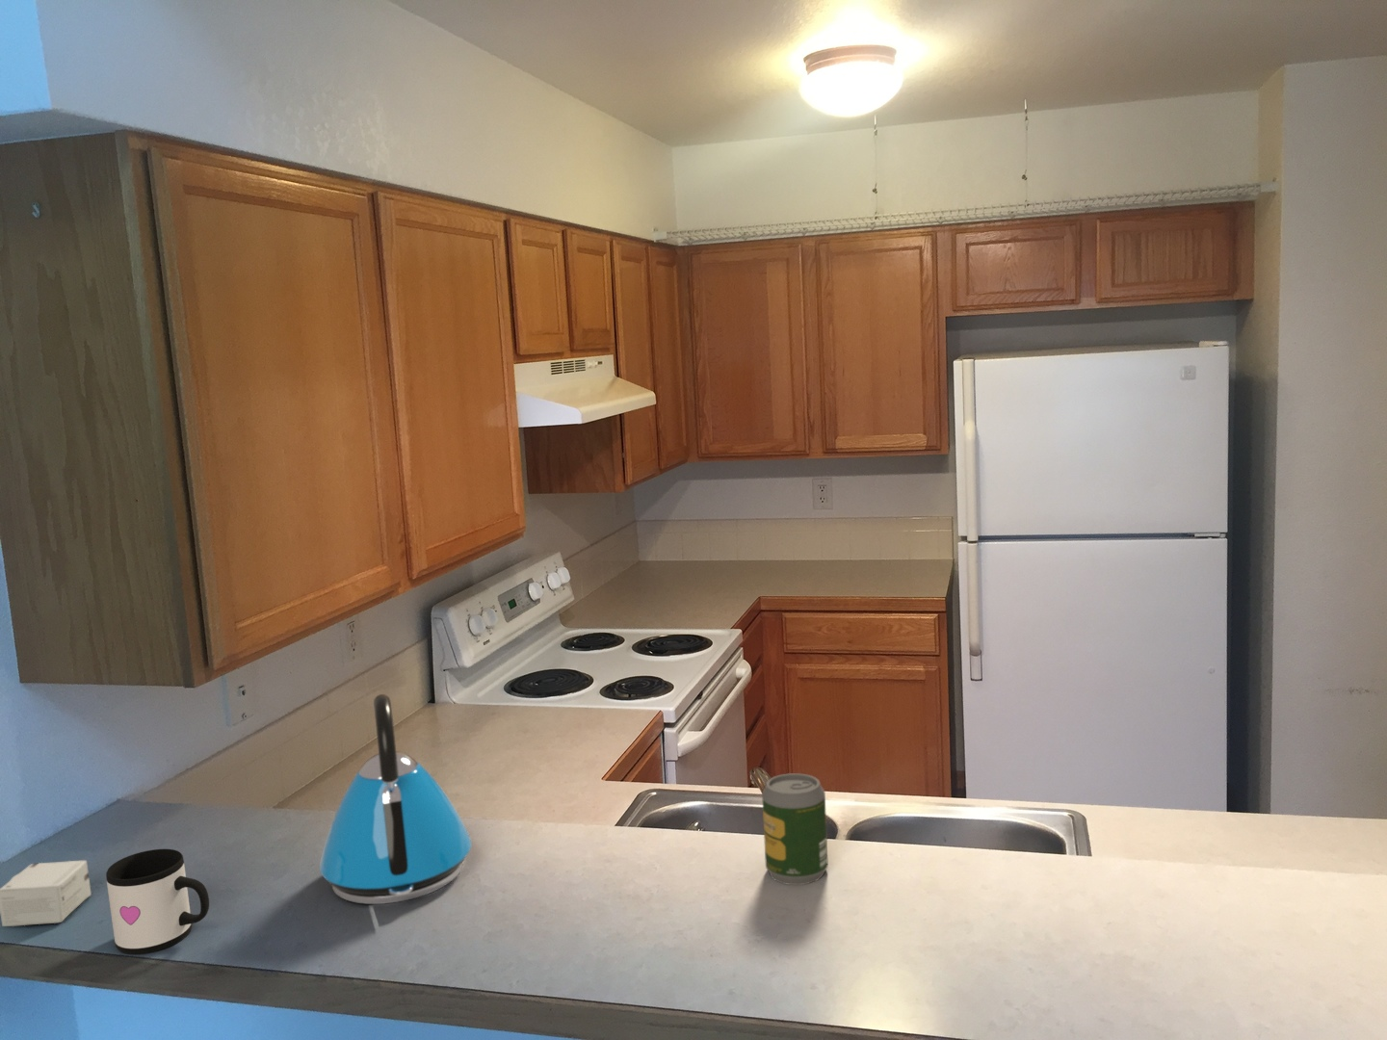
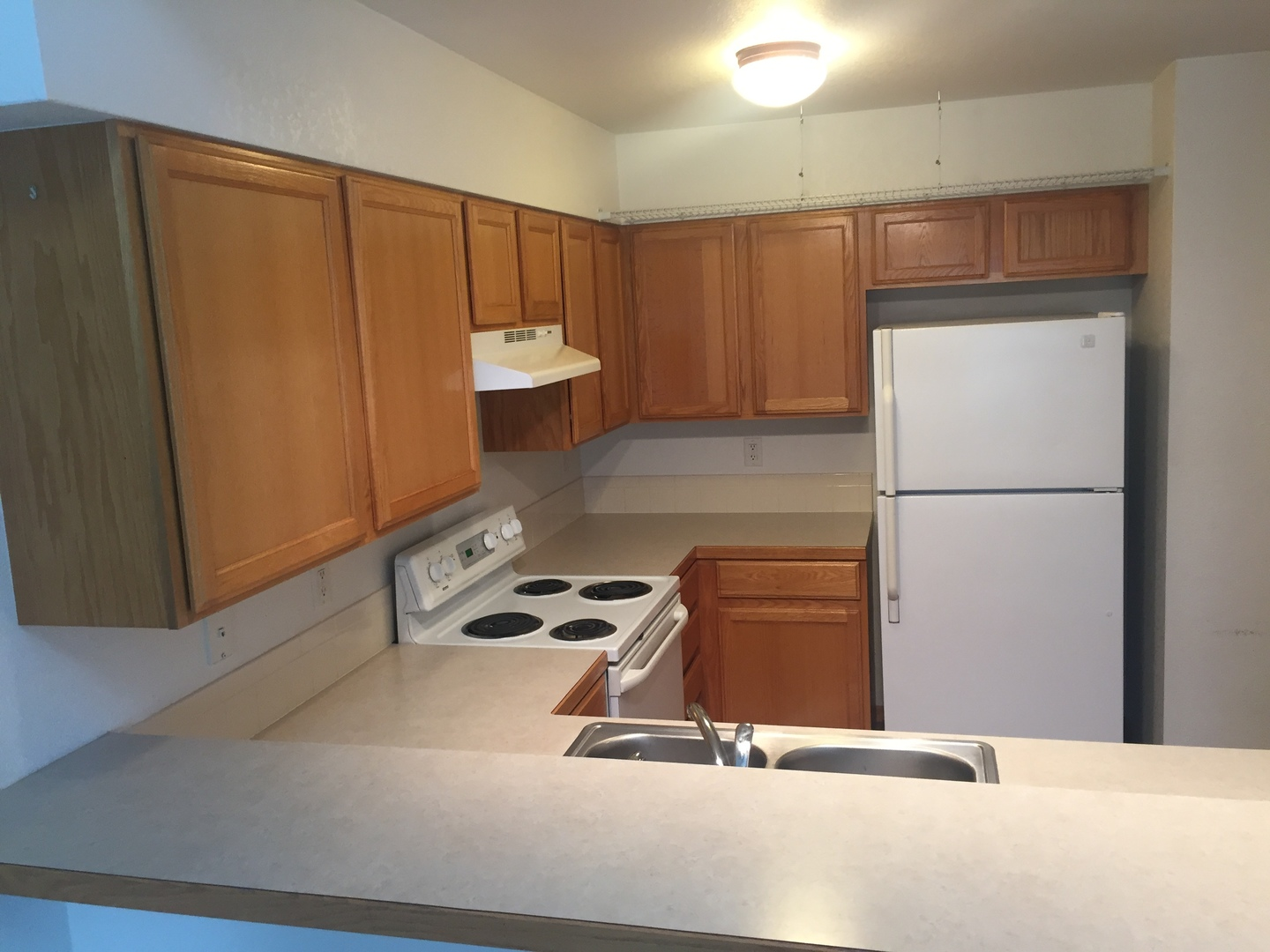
- soda can (795, 828)
- kettle (390, 787)
- mug (162, 900)
- small box (45, 891)
